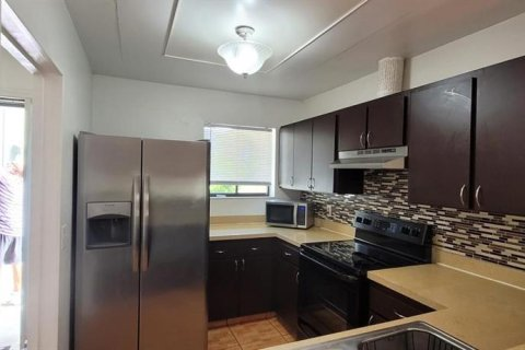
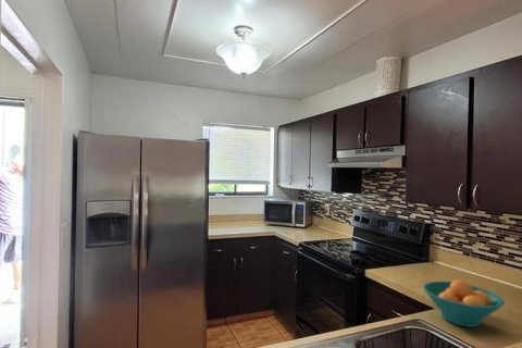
+ fruit bowl (460, 299)
